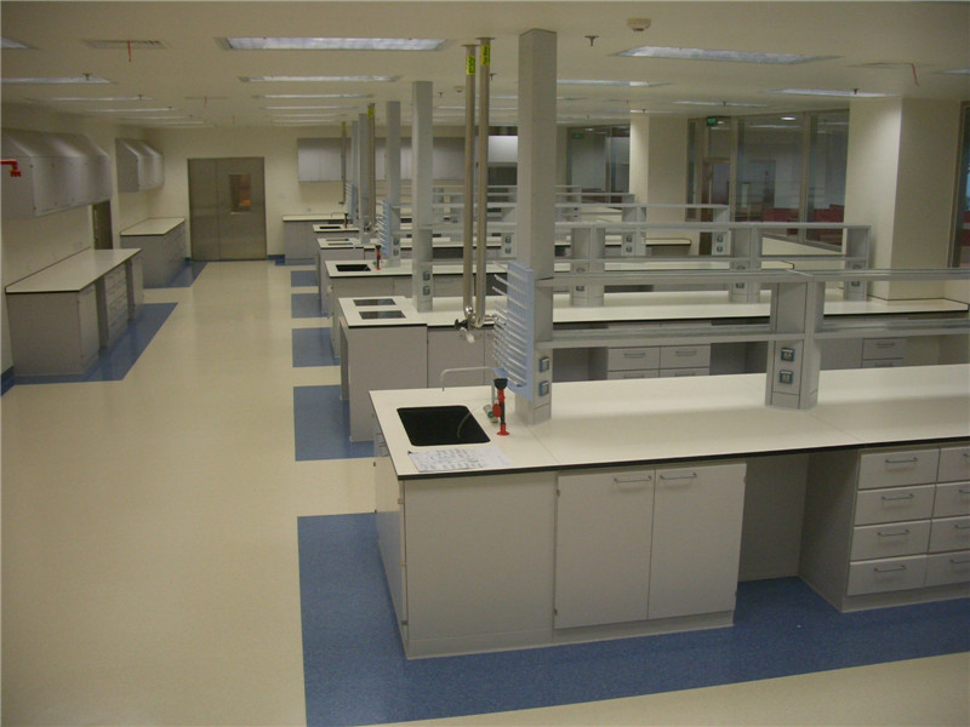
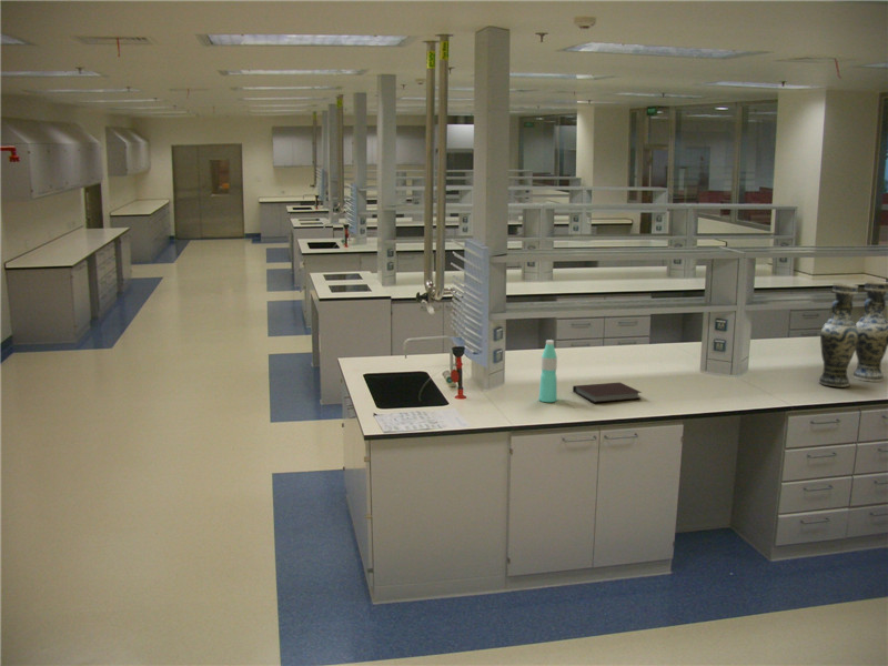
+ notebook (606, 392)
+ water bottle (548, 370)
+ vase (856, 332)
